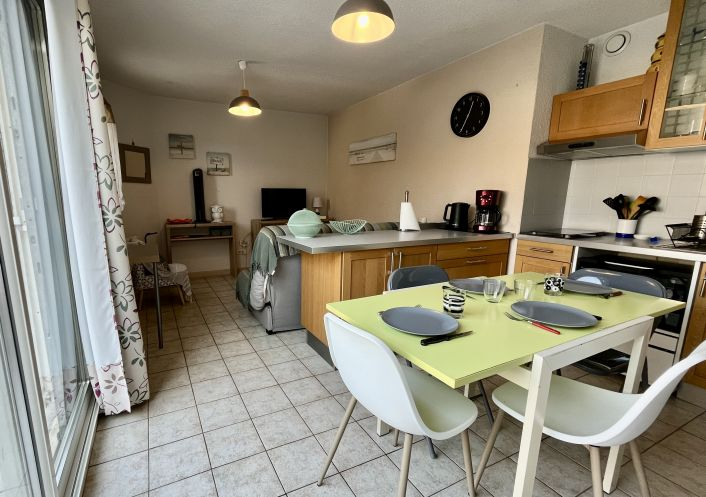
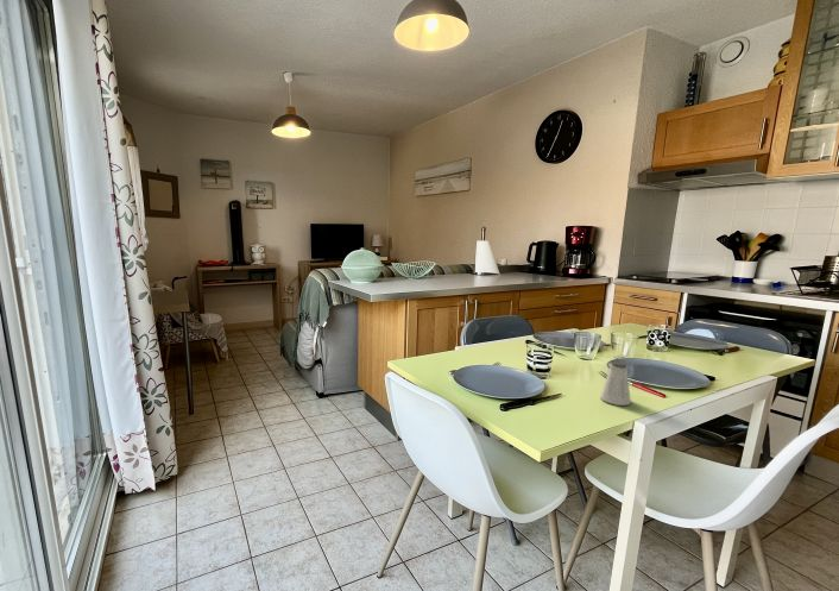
+ saltshaker (617, 381)
